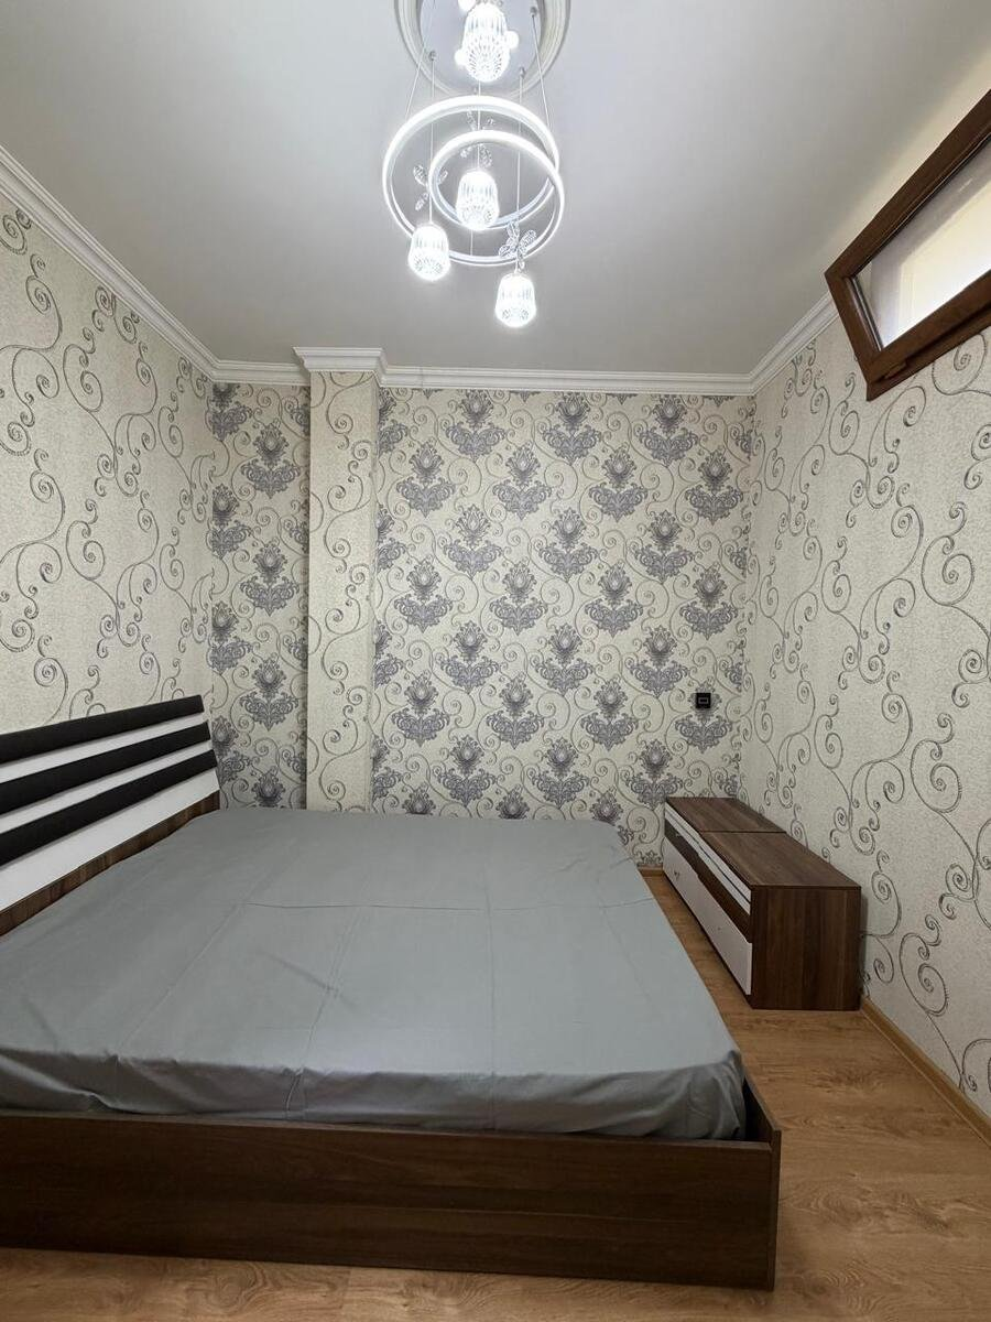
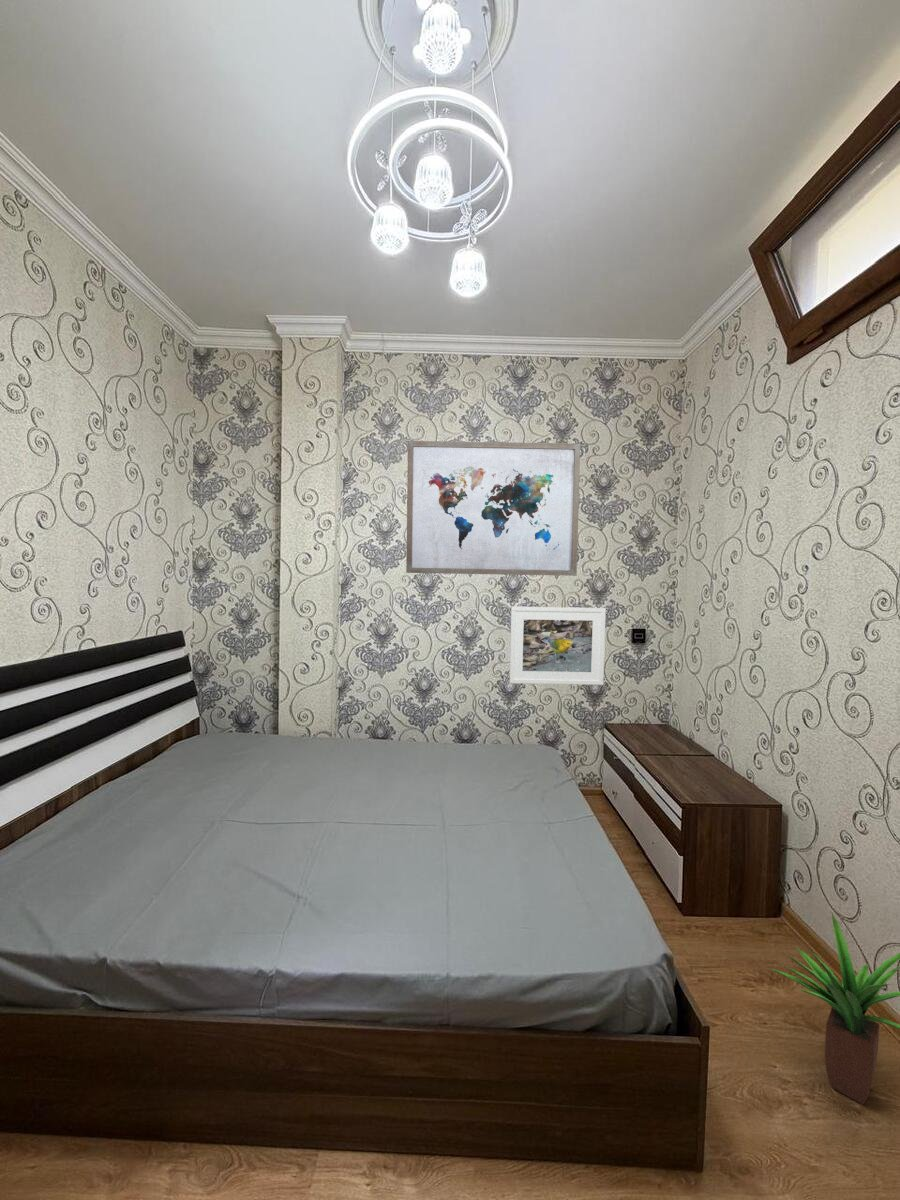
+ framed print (557, 645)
+ wall art (492, 508)
+ potted plant (844, 1005)
